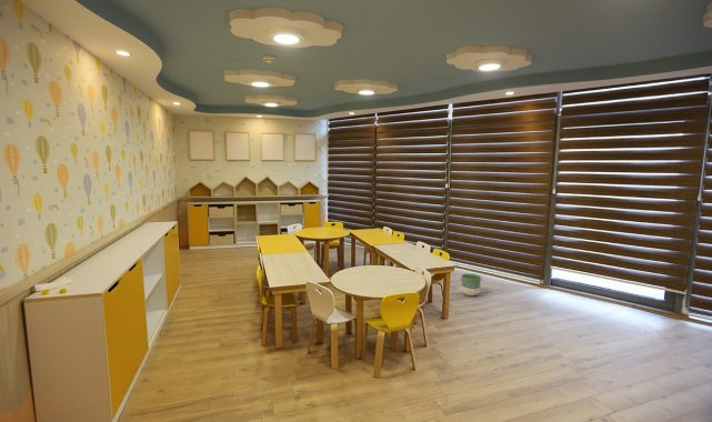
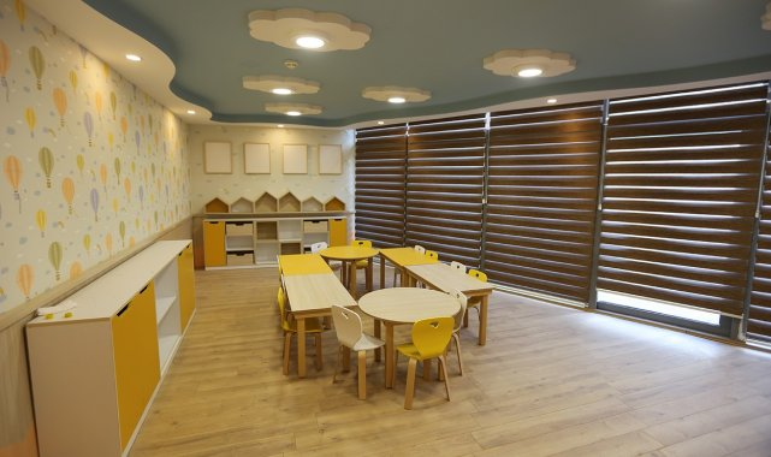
- planter (470, 285)
